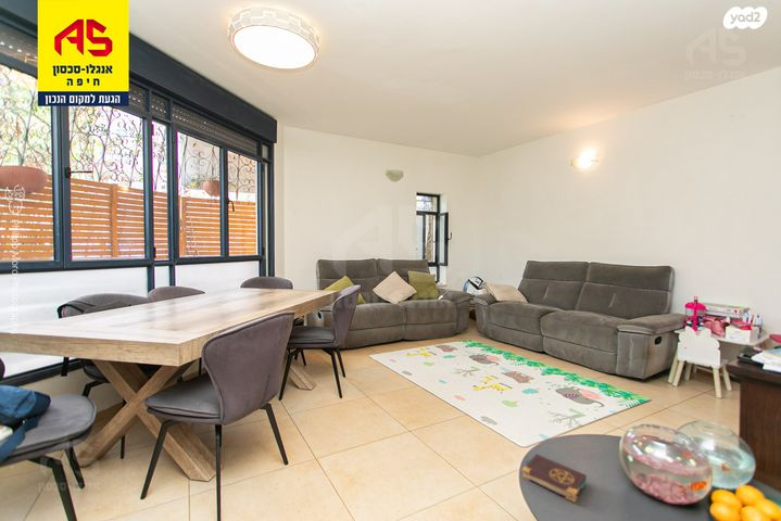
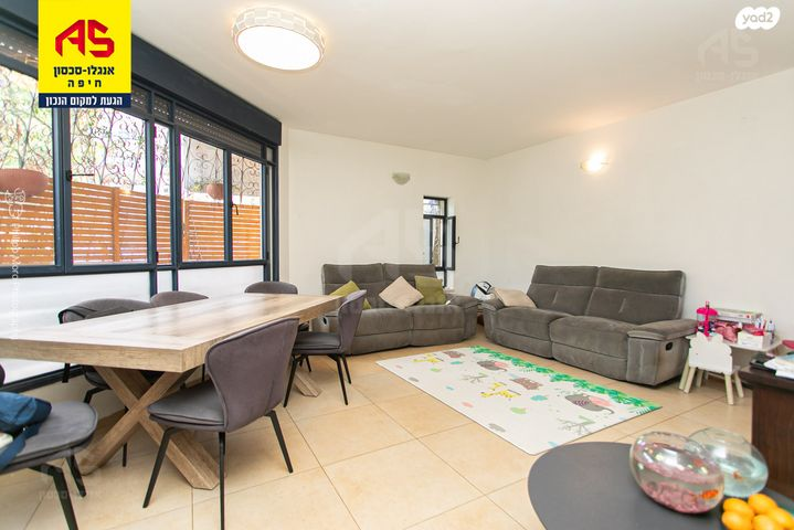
- book (553, 475)
